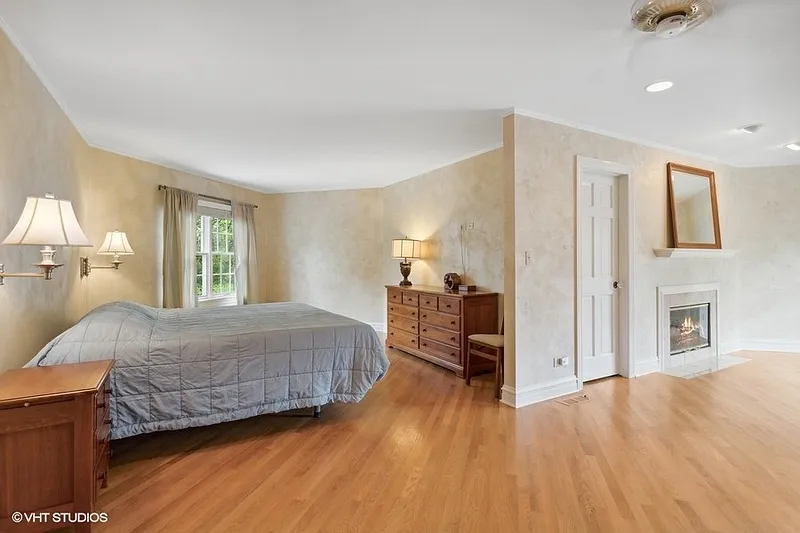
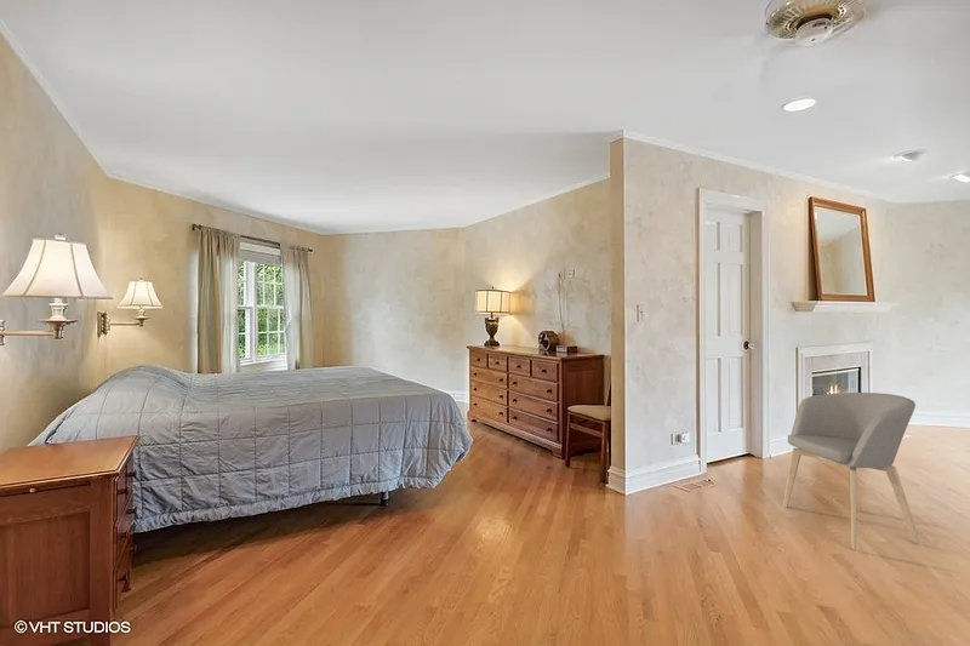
+ armchair (844, 459)
